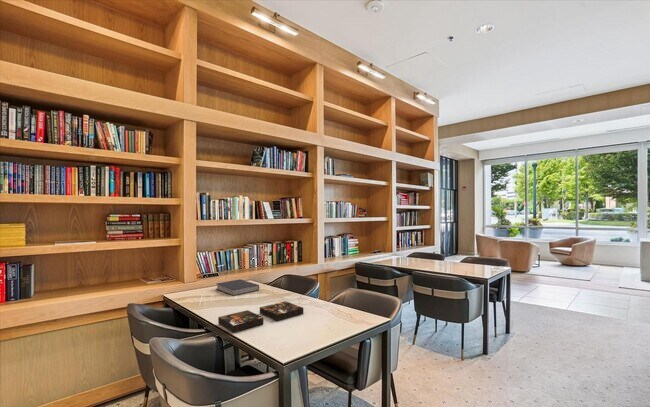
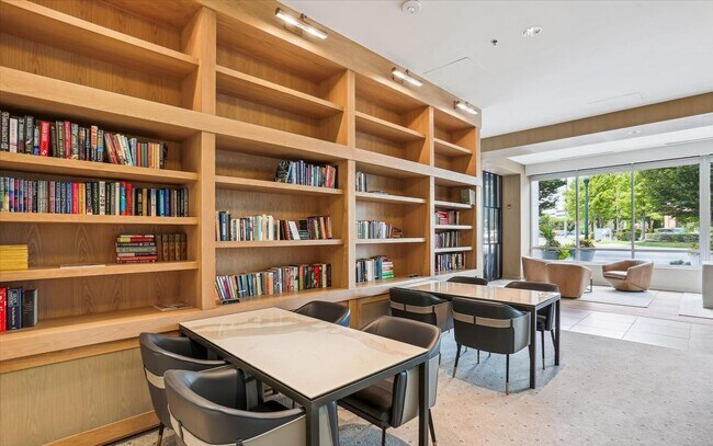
- book (237, 286)
- board game (263, 314)
